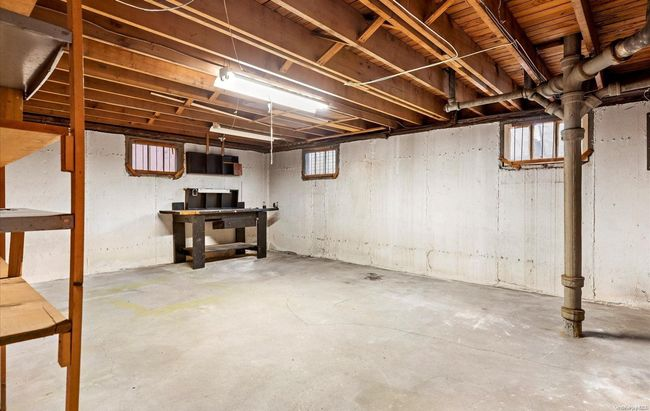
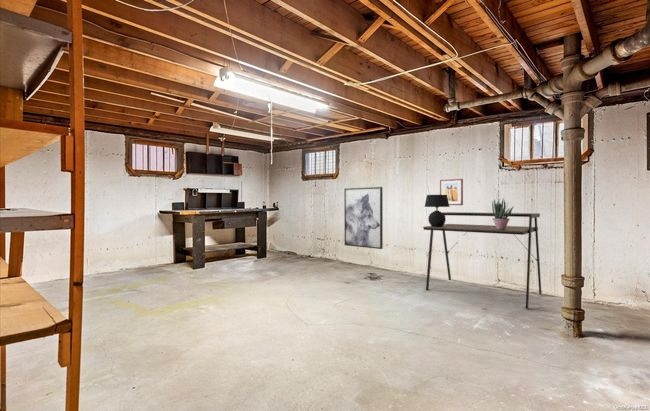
+ wall art (362, 217)
+ wall art (451, 192)
+ potted plant (501, 213)
+ desk (480, 232)
+ table lamp (436, 210)
